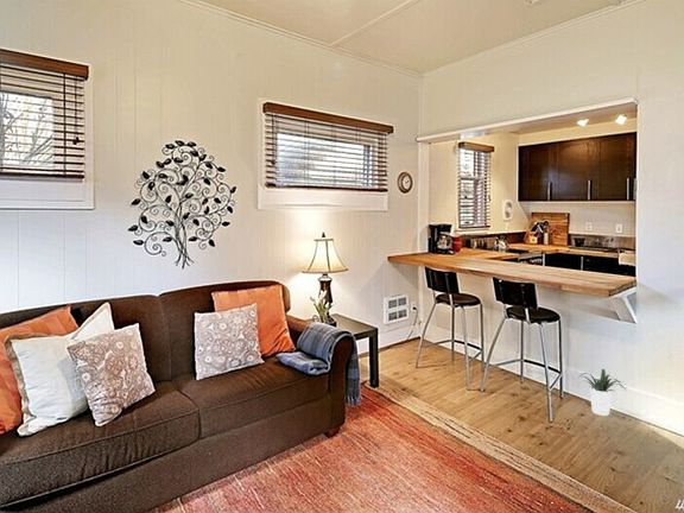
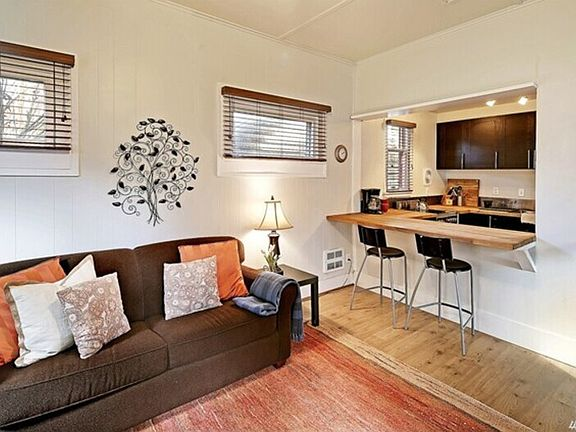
- potted plant (601, 392)
